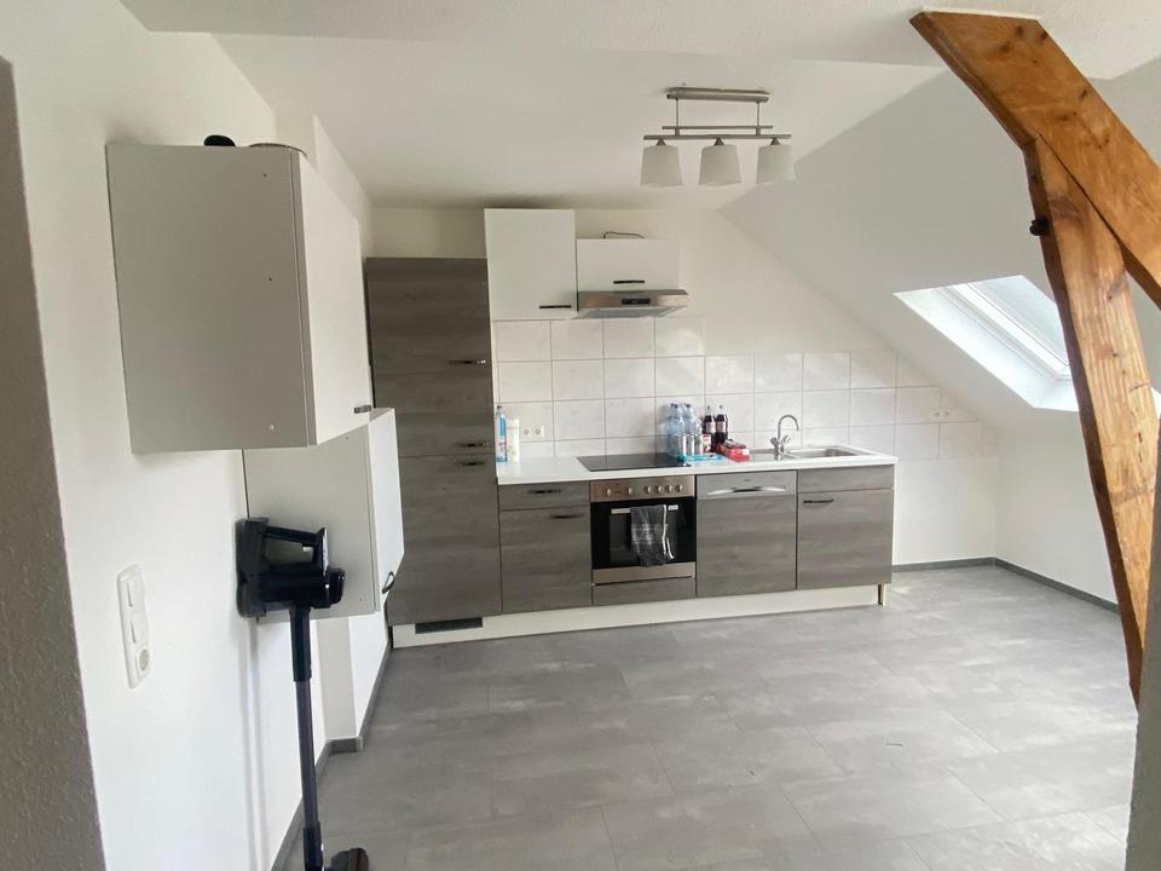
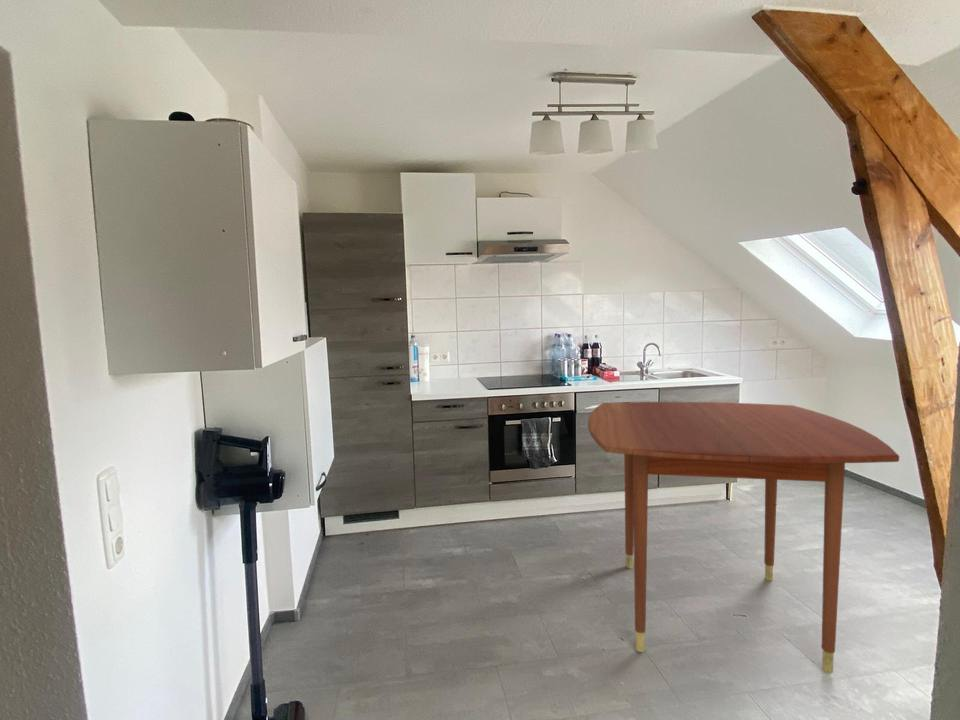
+ dining table (712, 476)
